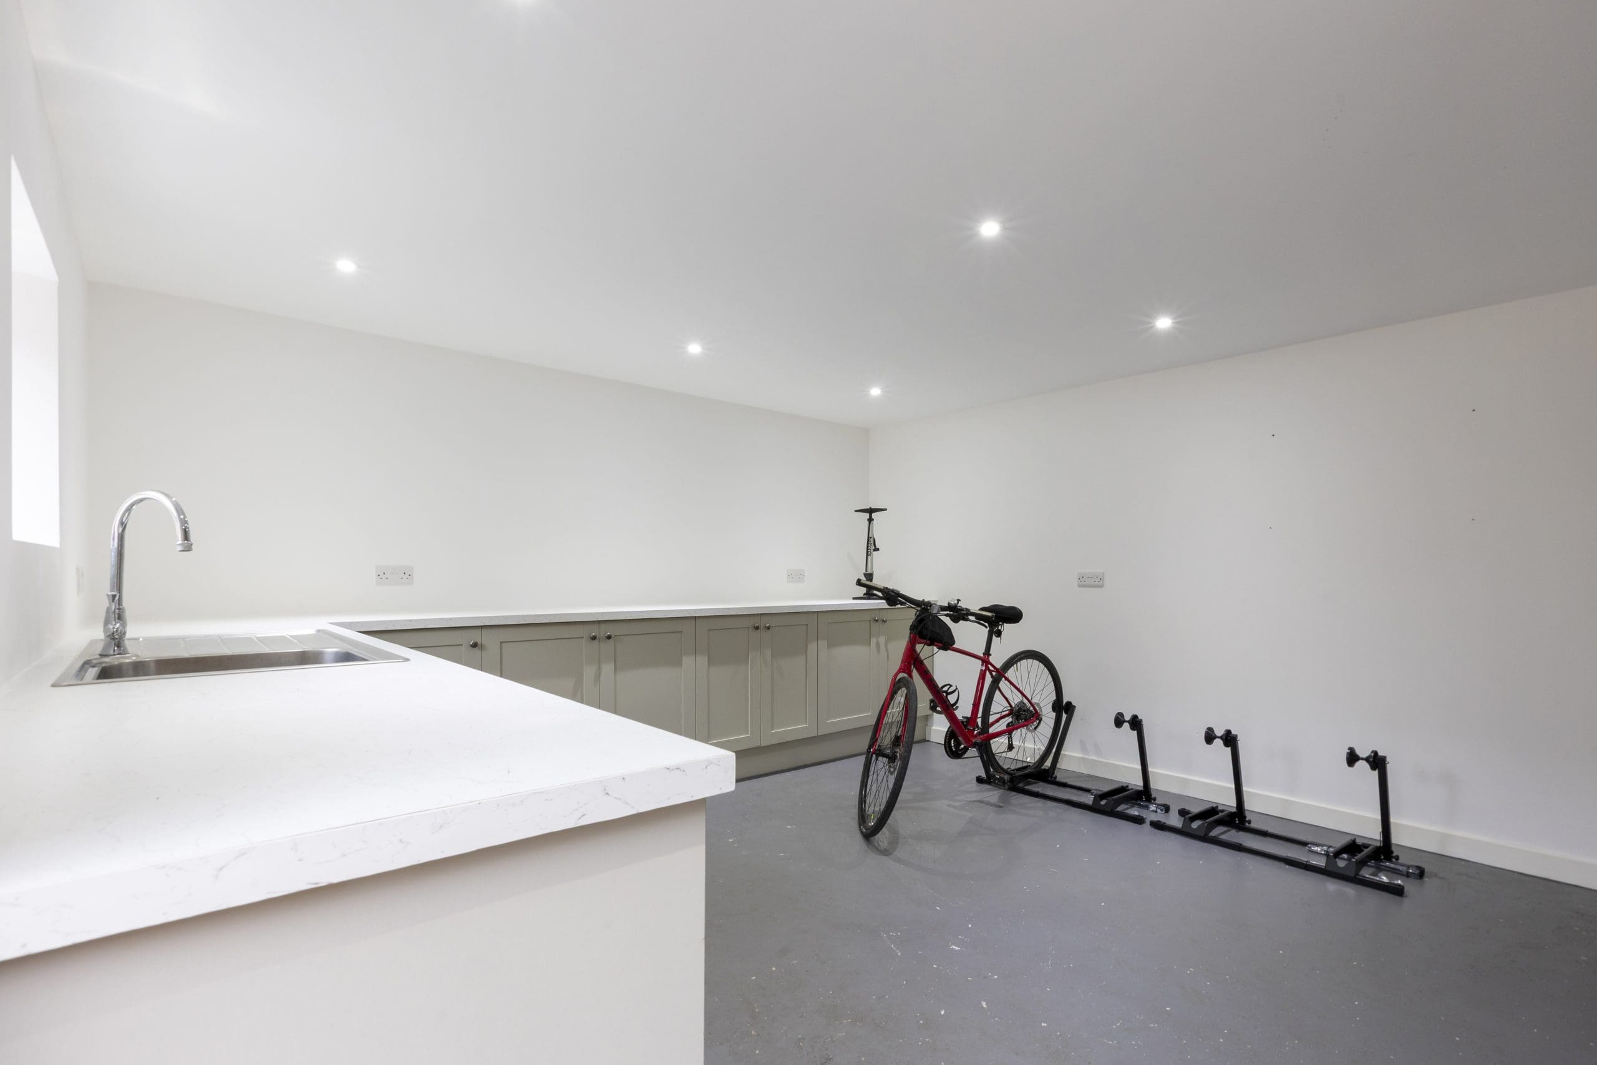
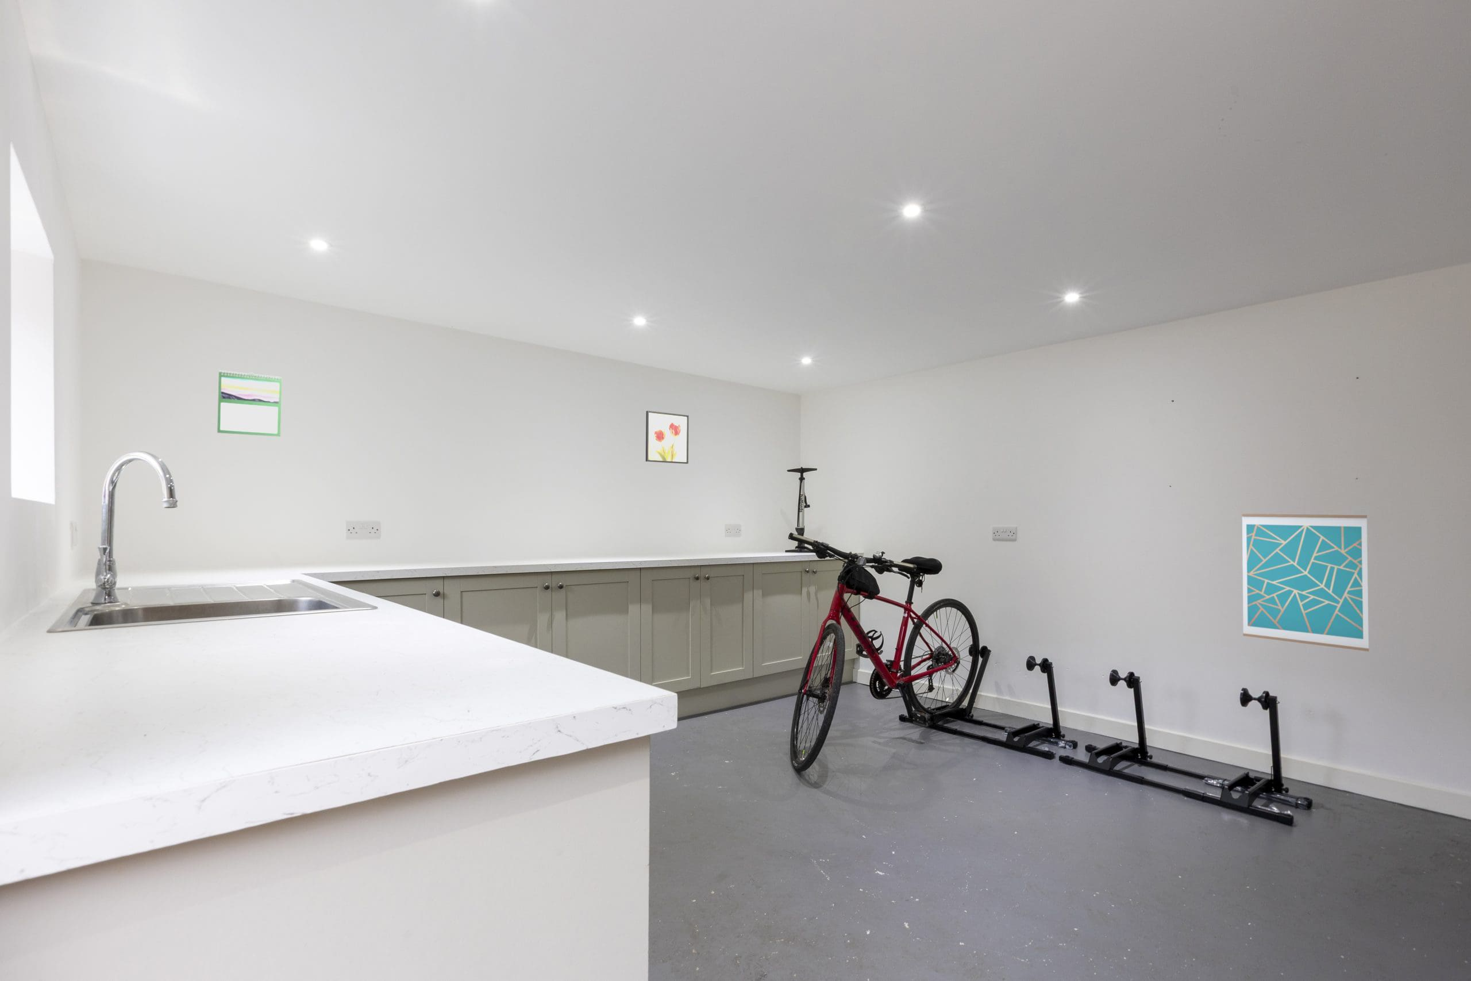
+ wall art (1301, 578)
+ calendar (250, 403)
+ wall art (667, 438)
